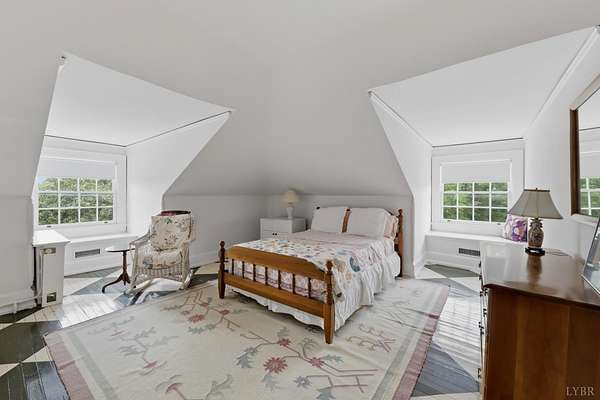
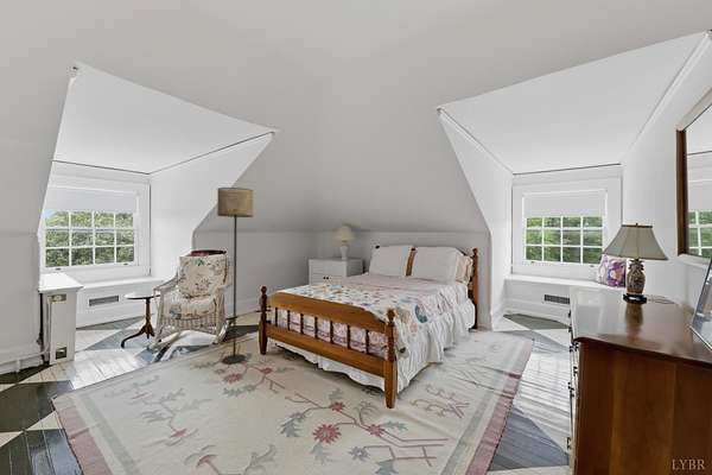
+ floor lamp (235, 274)
